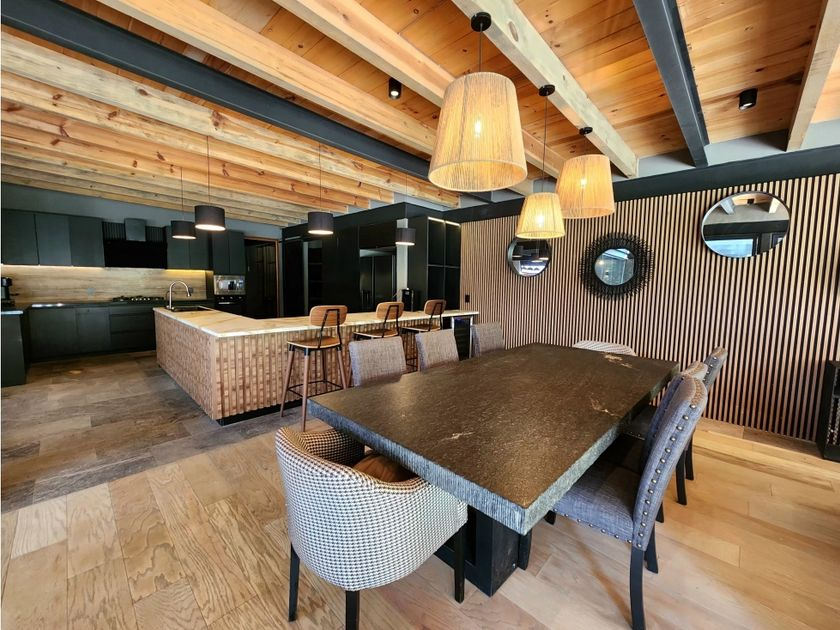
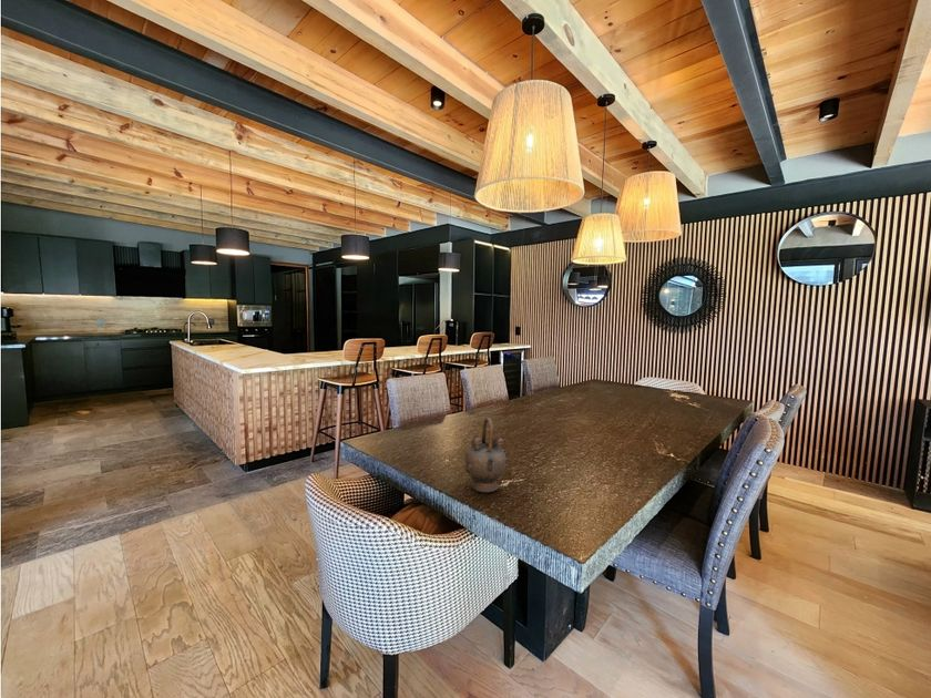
+ teapot (487, 454)
